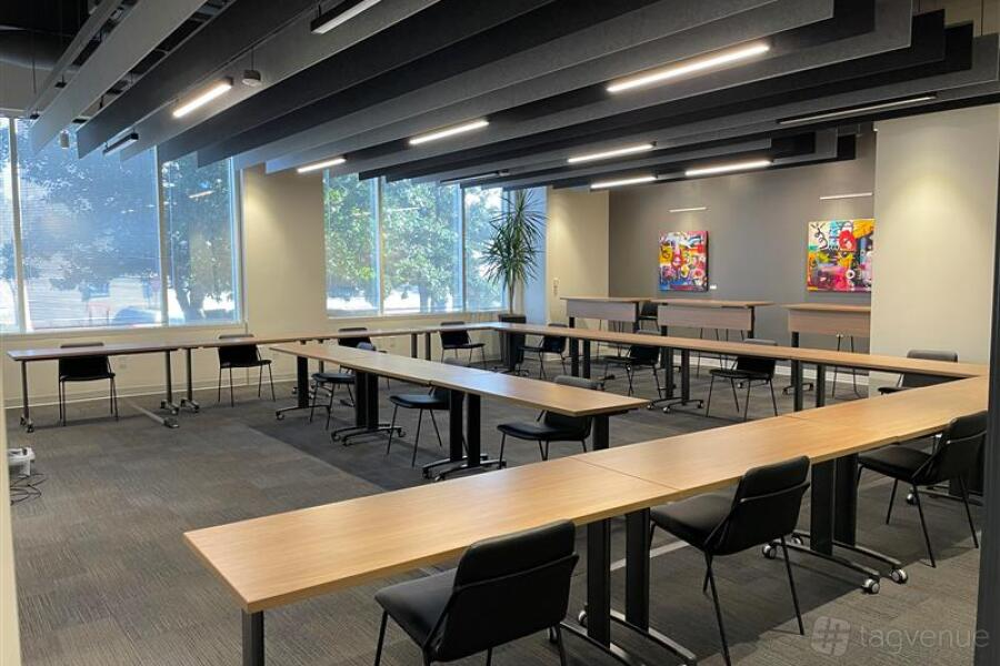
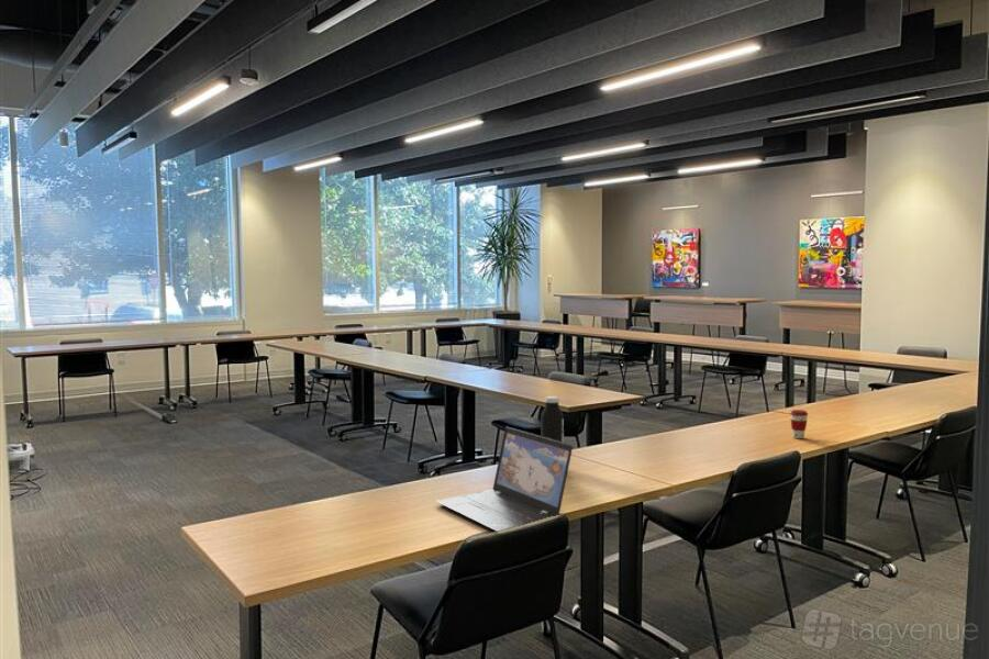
+ laptop (502, 474)
+ coffee cup (798, 424)
+ water bottle (552, 433)
